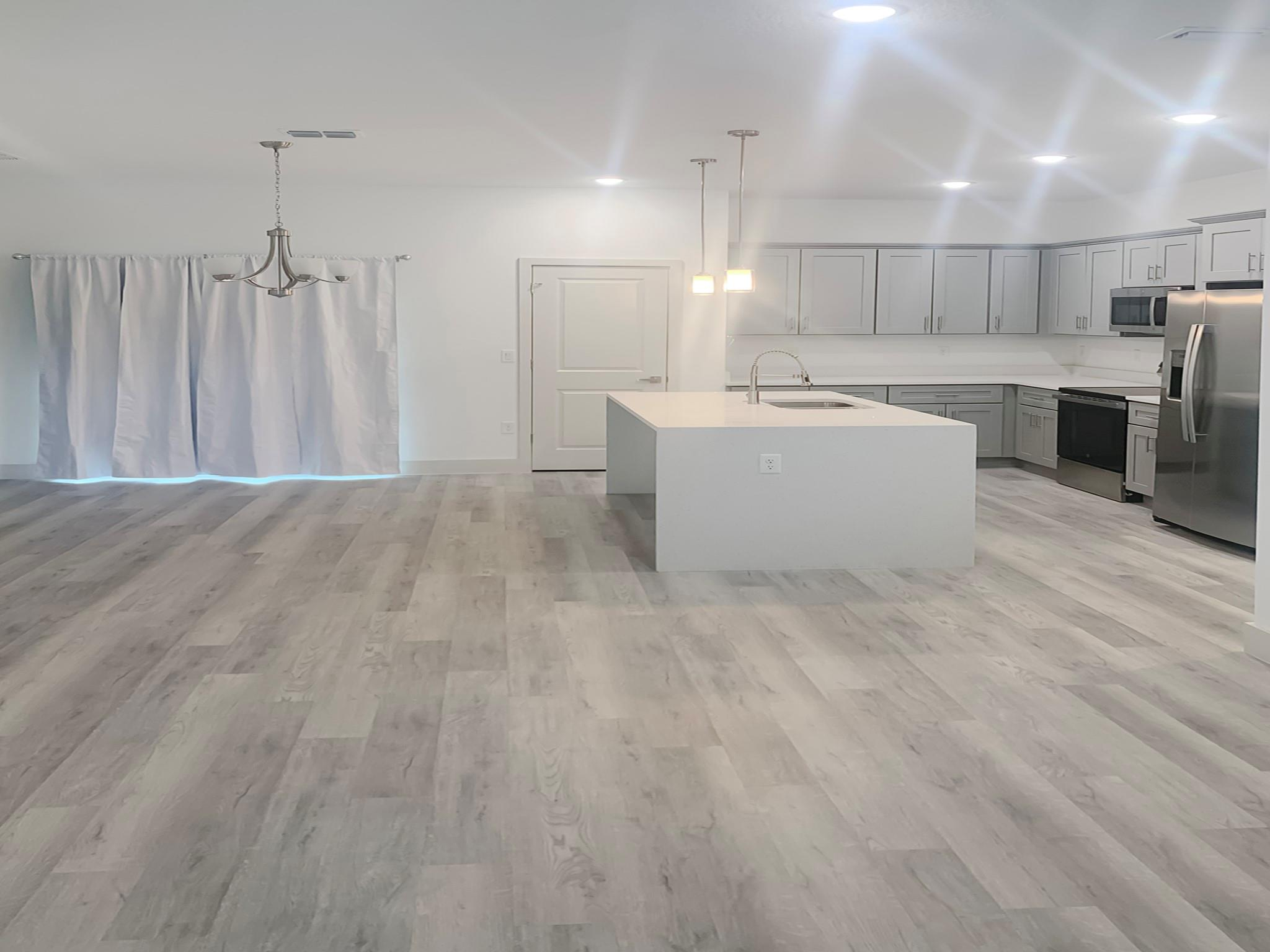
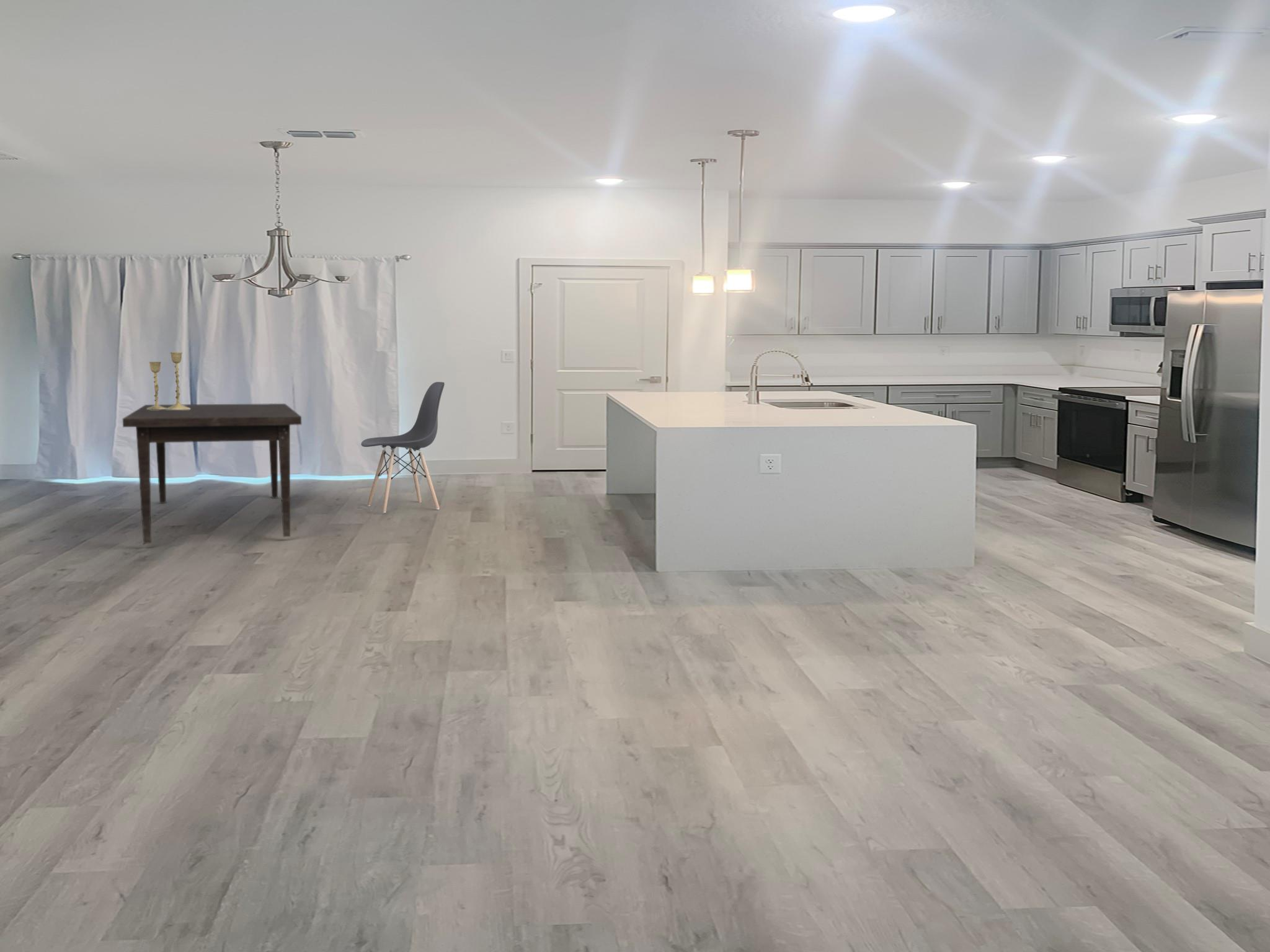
+ candlestick (175, 380)
+ chair (403, 445)
+ dining table (217, 441)
